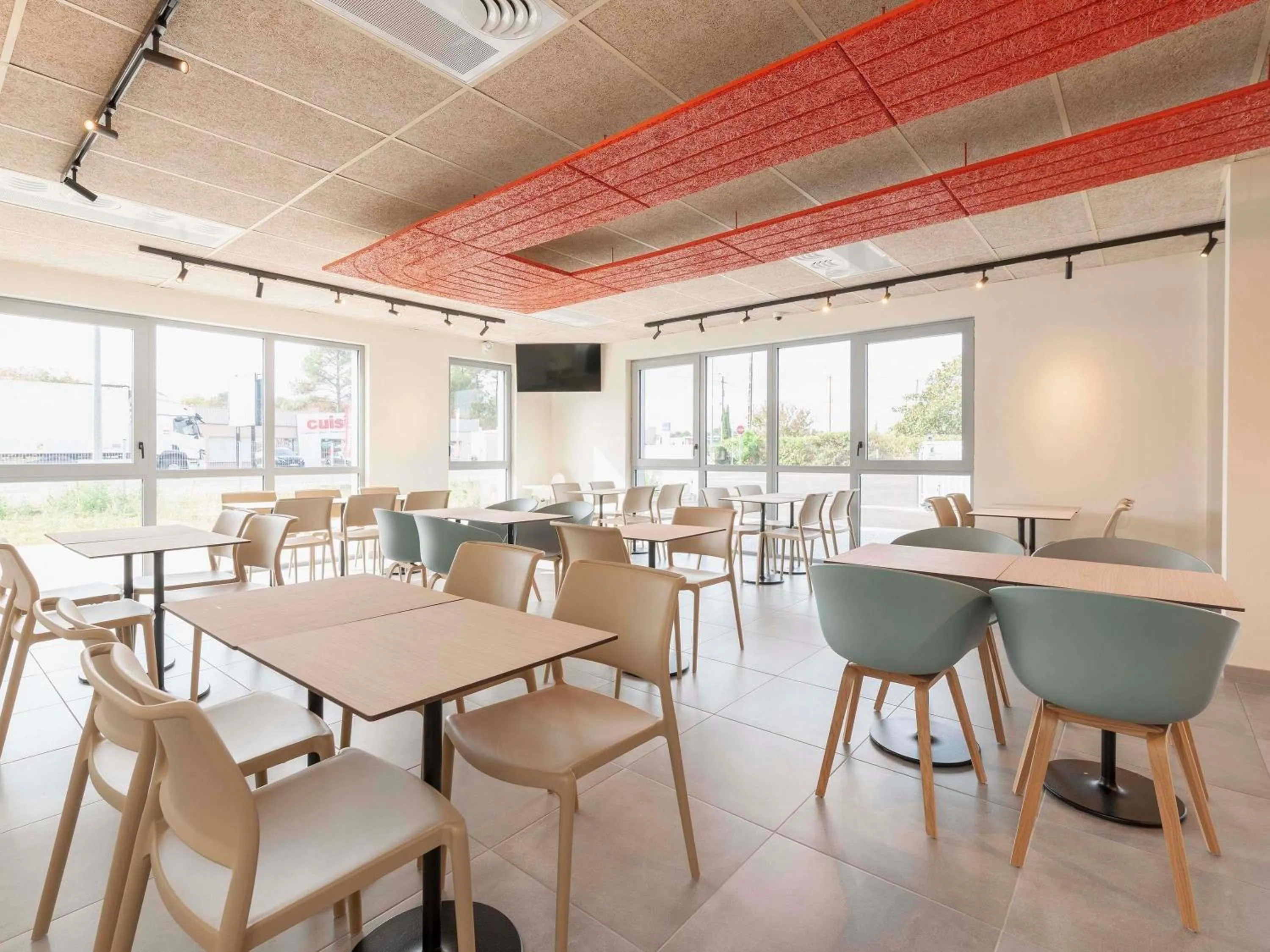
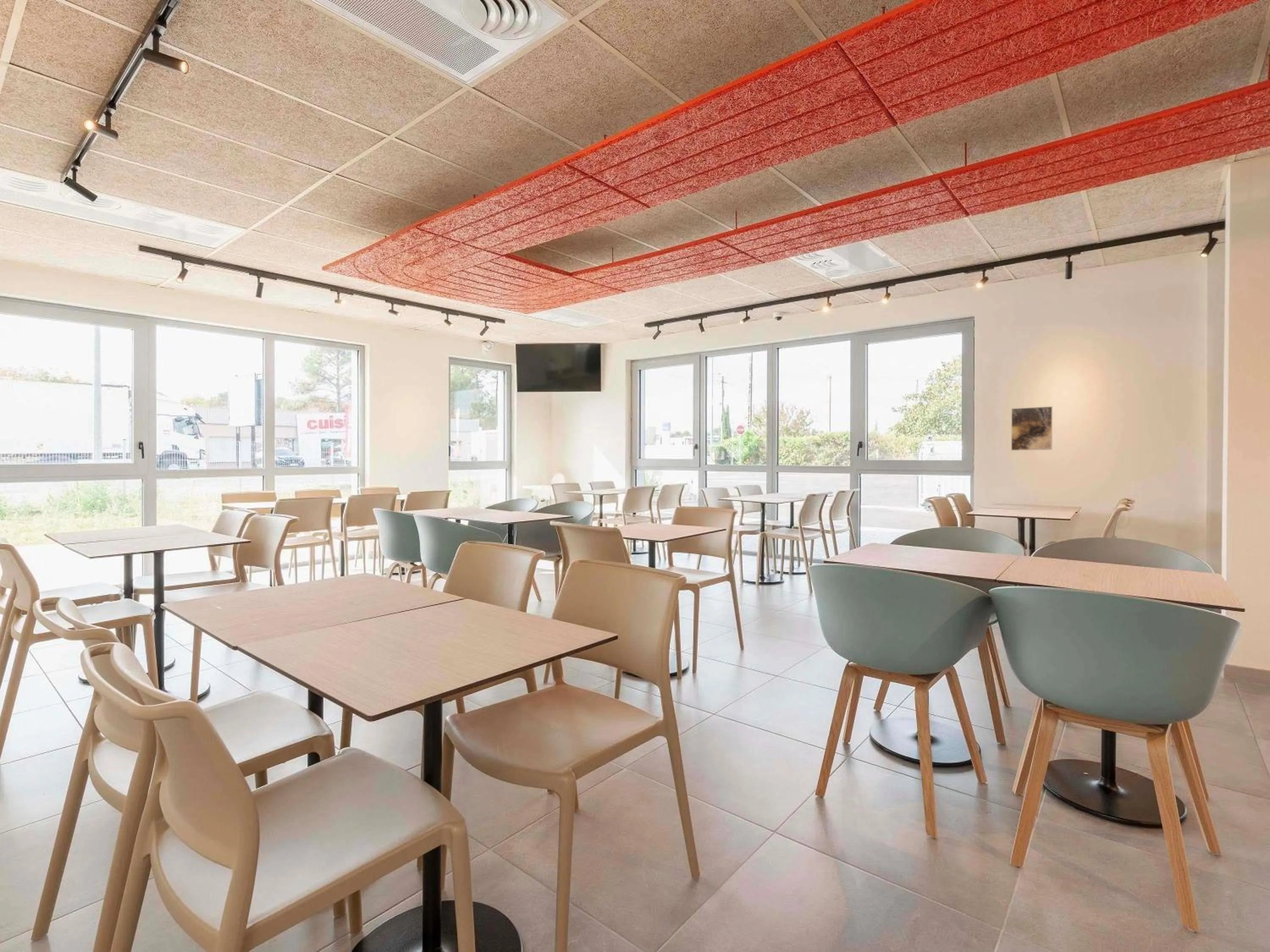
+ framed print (1031, 429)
